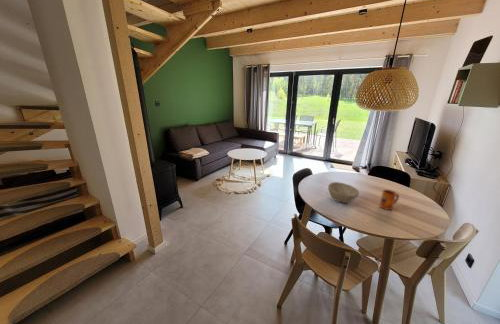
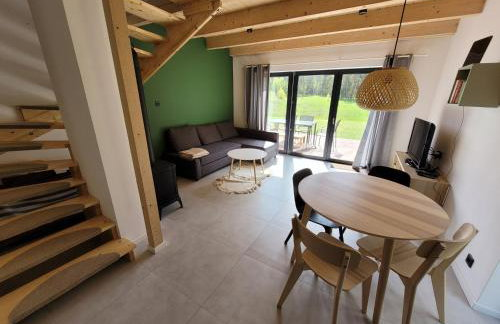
- mug (390, 199)
- bowl (342, 193)
